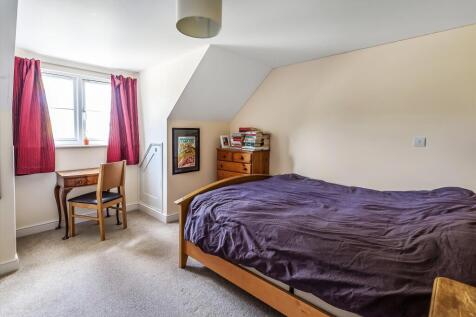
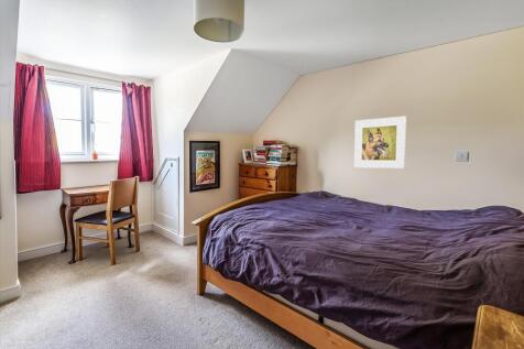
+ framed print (378, 143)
